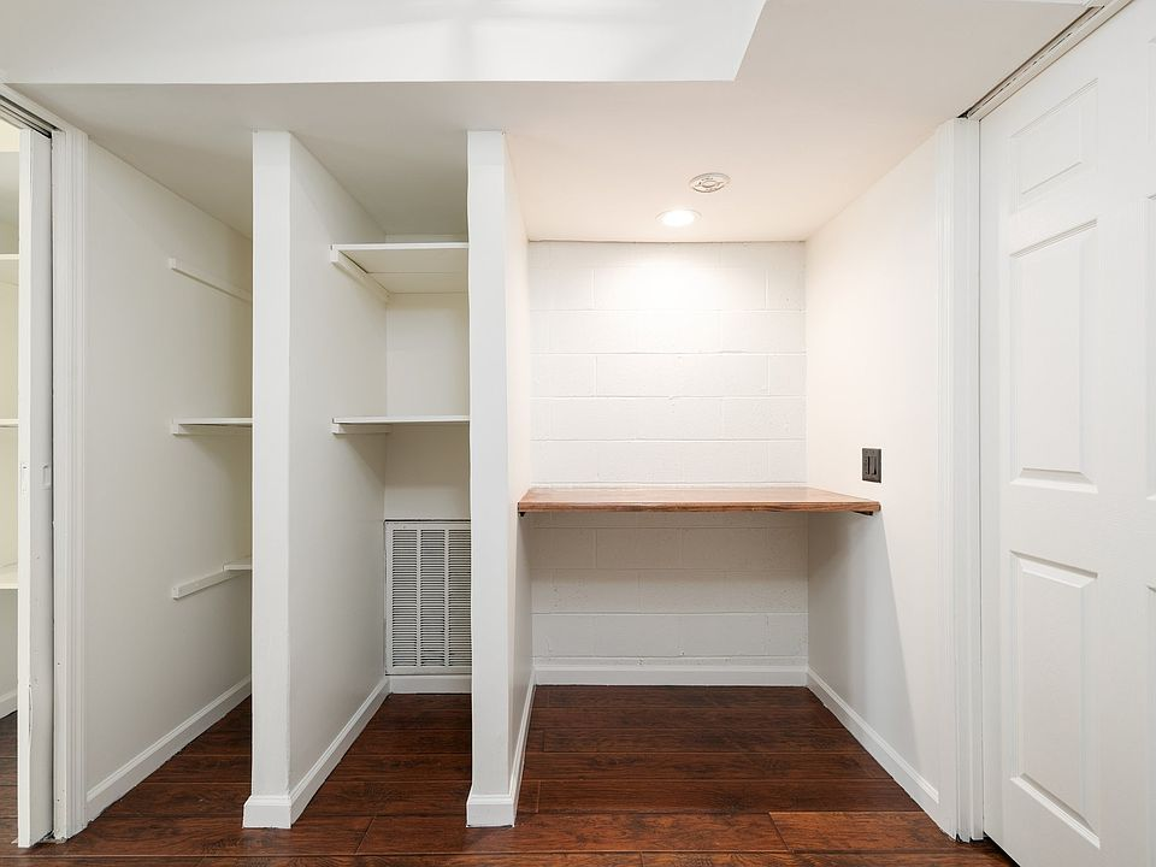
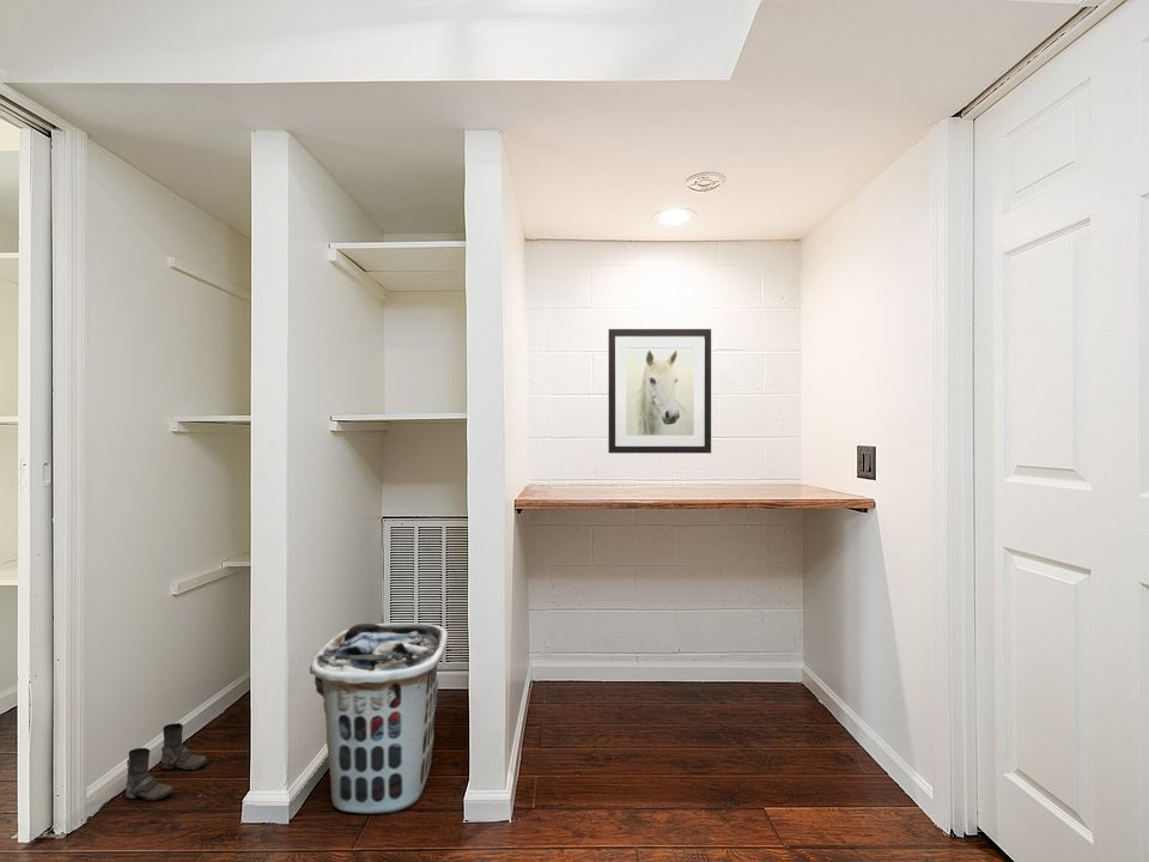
+ boots (168, 759)
+ wall art (659, 390)
+ clothes hamper (383, 698)
